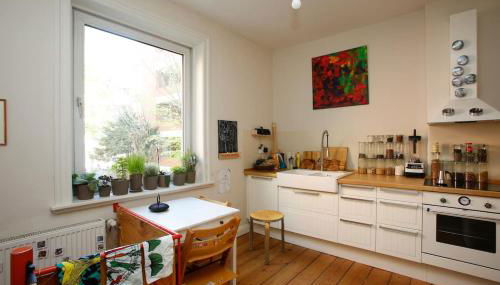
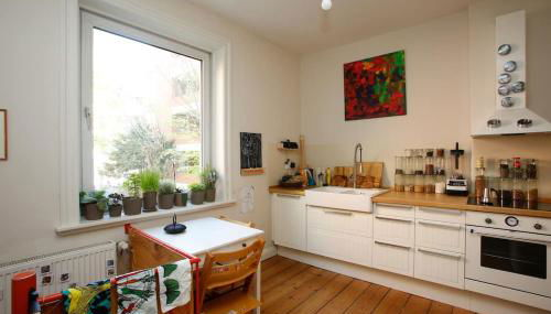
- stool (266, 234)
